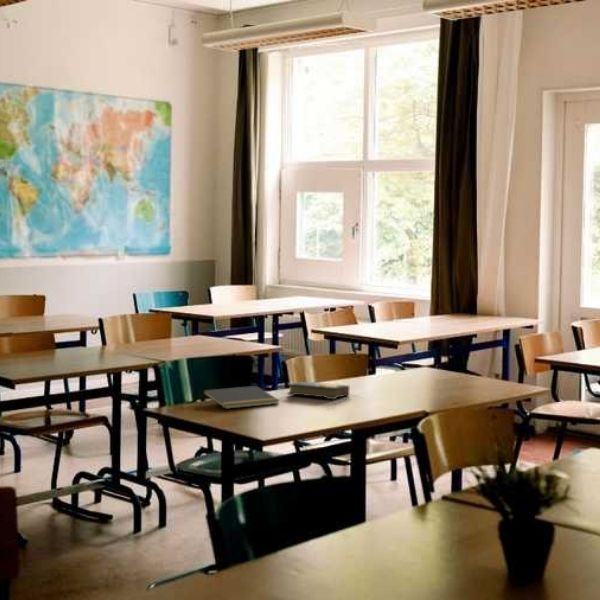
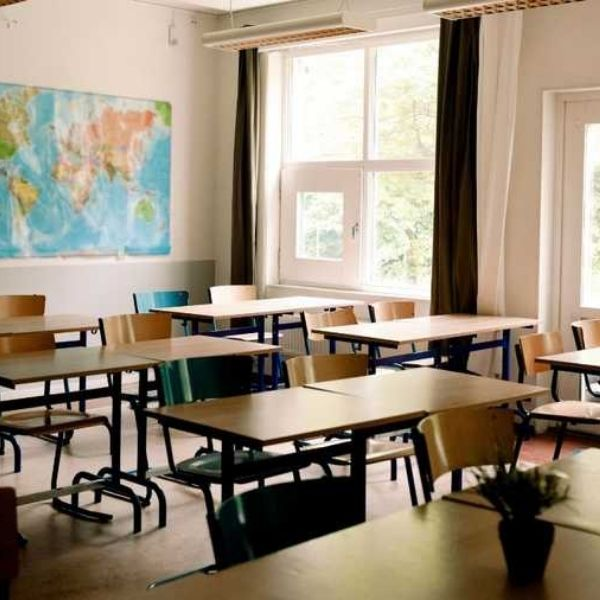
- notepad (241, 397)
- hardback book (318, 388)
